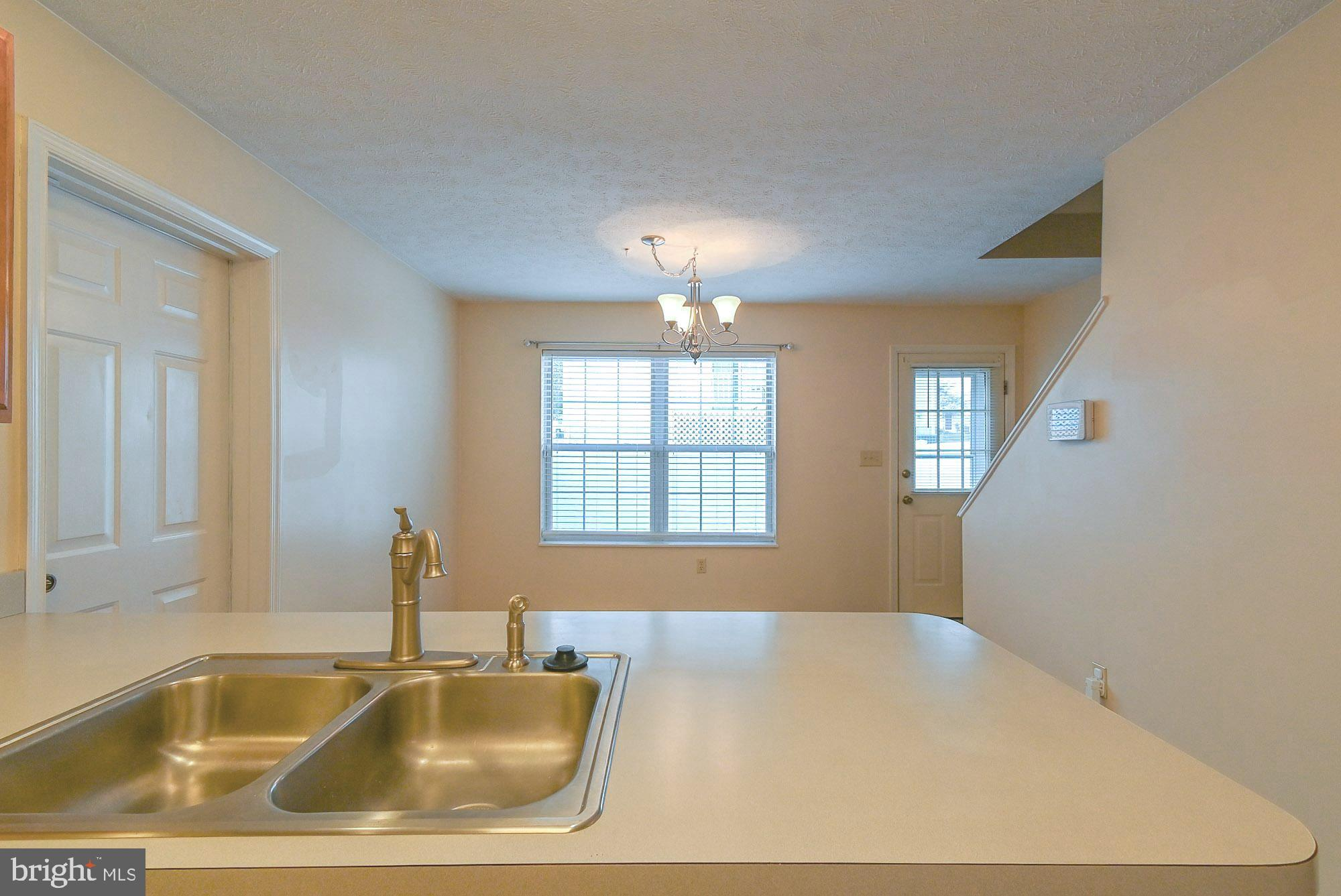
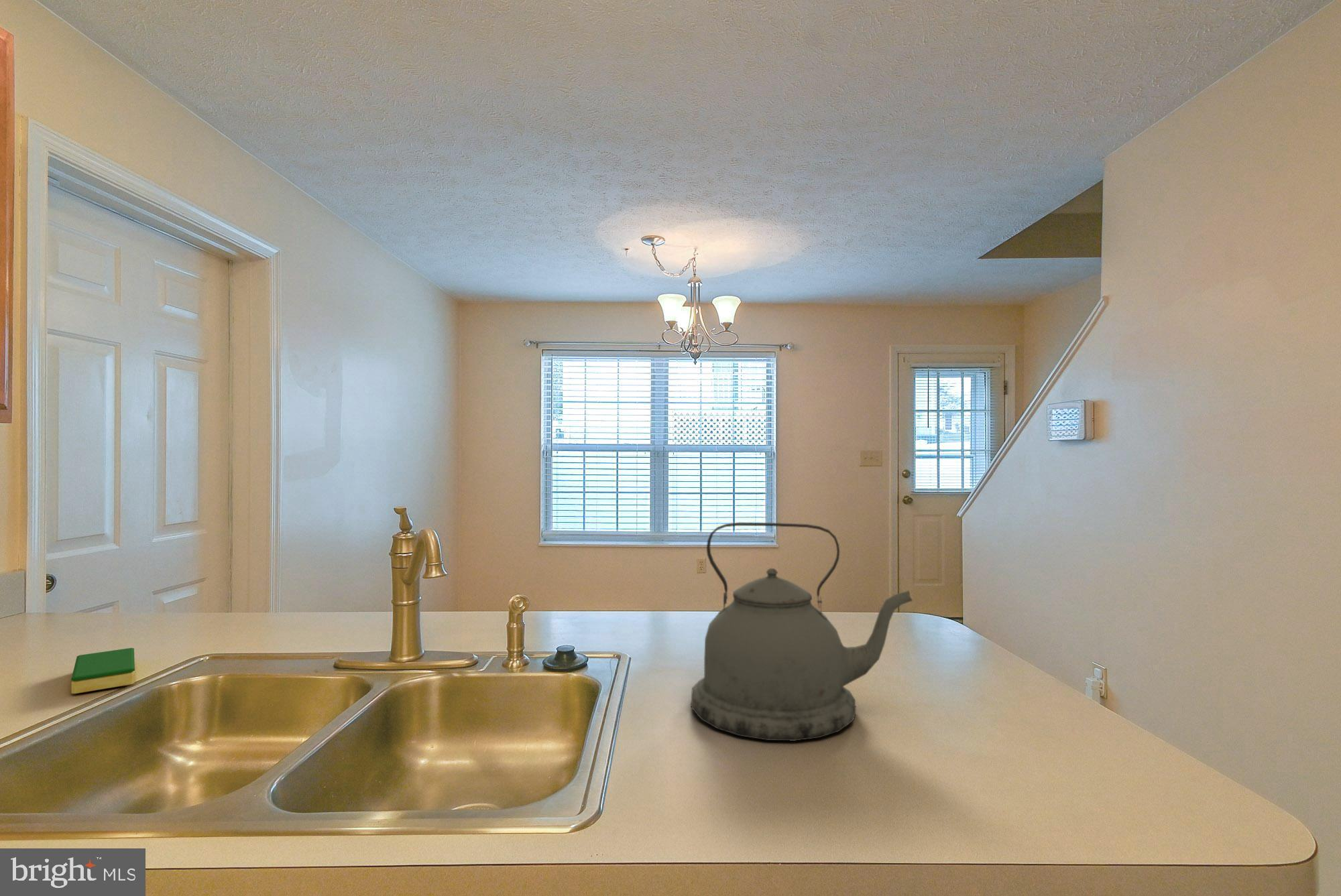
+ kettle (782, 615)
+ dish sponge (105, 669)
